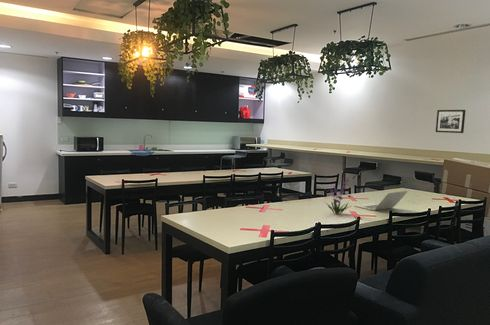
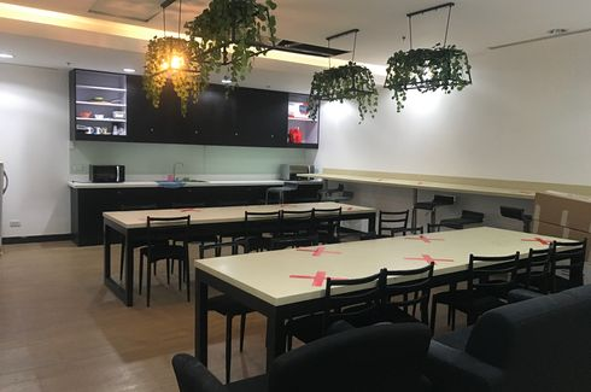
- laptop (382, 200)
- plant (338, 196)
- picture frame (450, 121)
